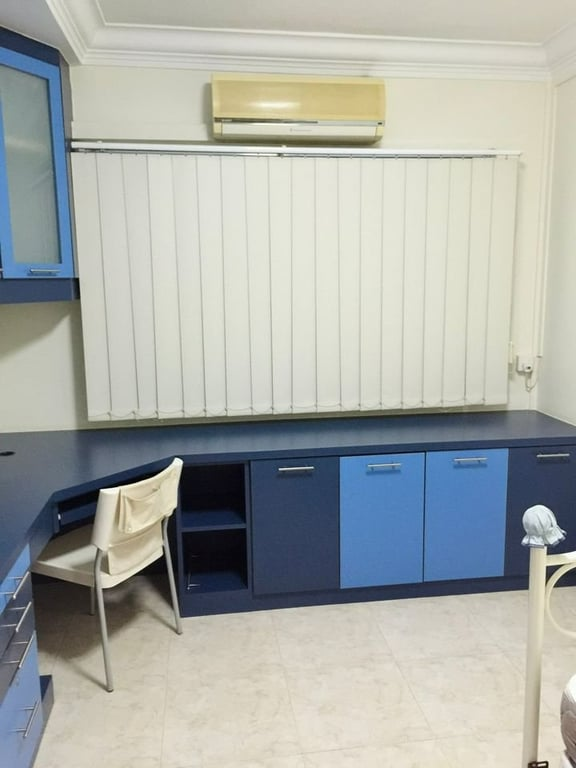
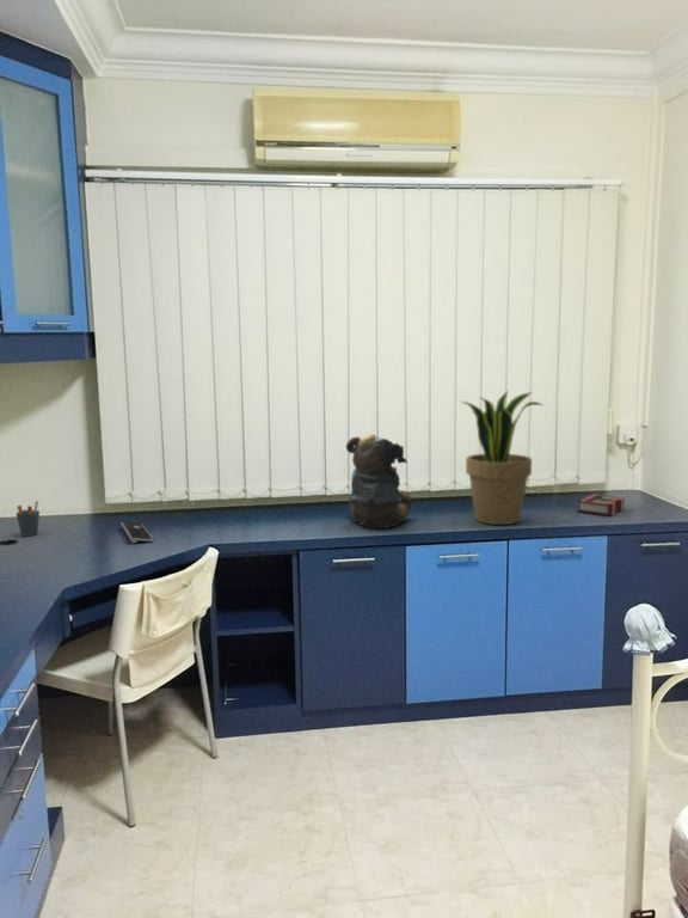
+ keyboard (136, 531)
+ book (601, 503)
+ teddy bear (374, 477)
+ pen holder (27, 518)
+ potted plant (499, 454)
